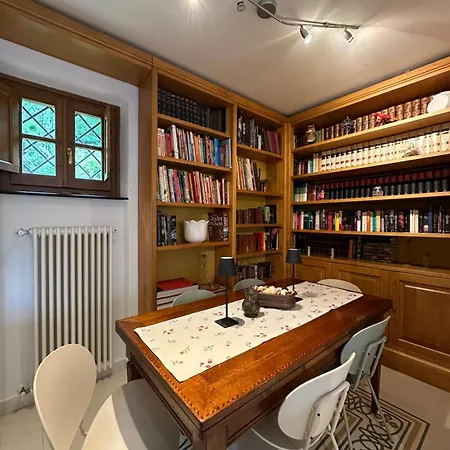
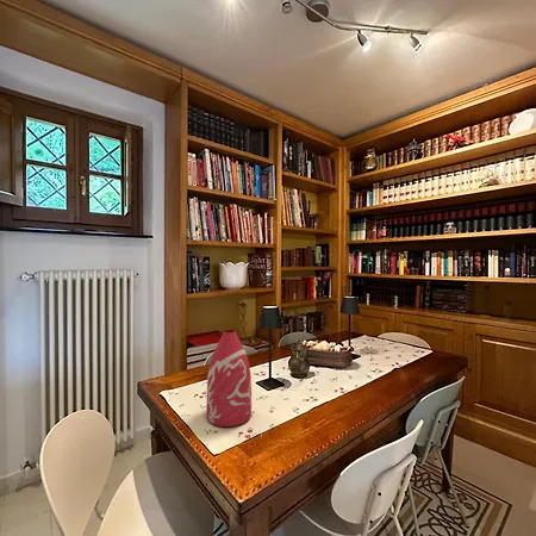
+ bottle (229, 373)
